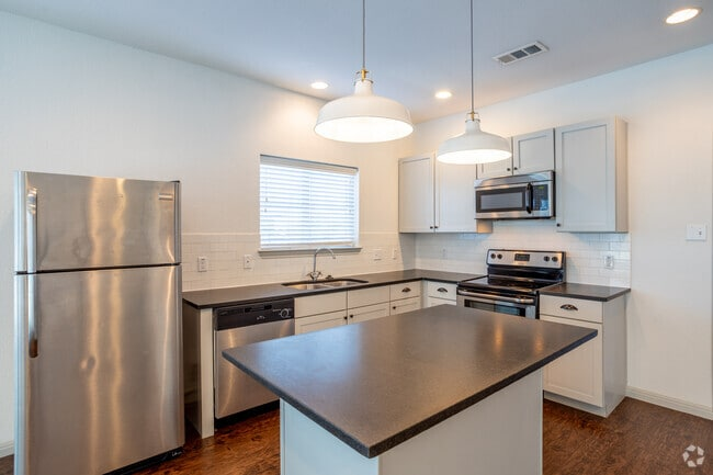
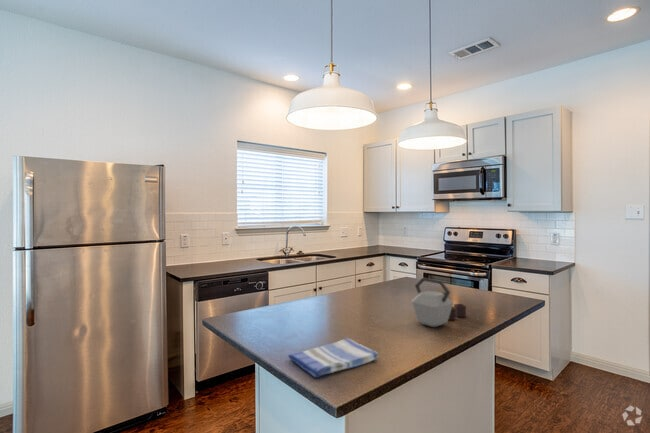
+ dish towel (333, 355)
+ kettle (443, 299)
